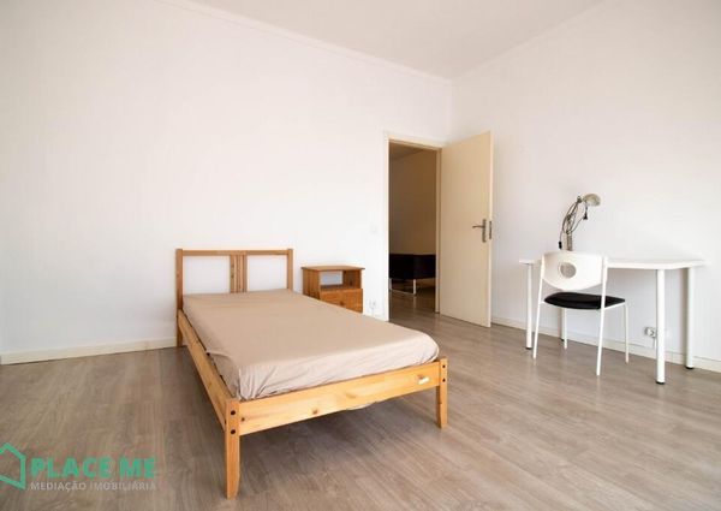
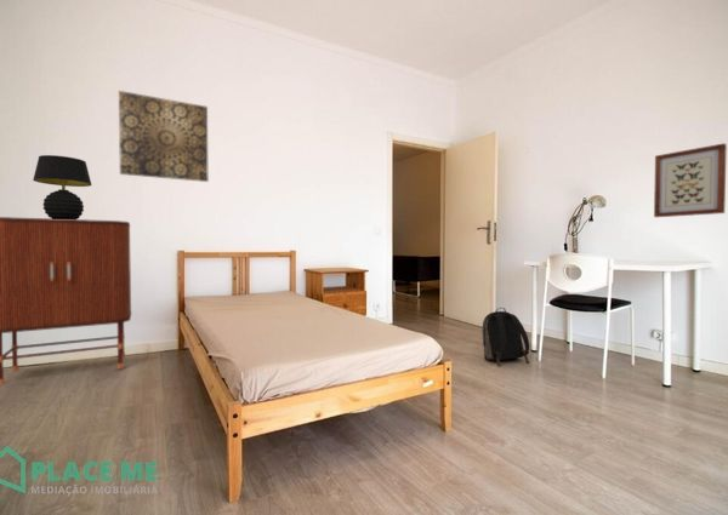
+ wall art (688, 182)
+ backpack (504, 333)
+ table lamp (63, 189)
+ wall art (165, 138)
+ bar cabinet (66, 296)
